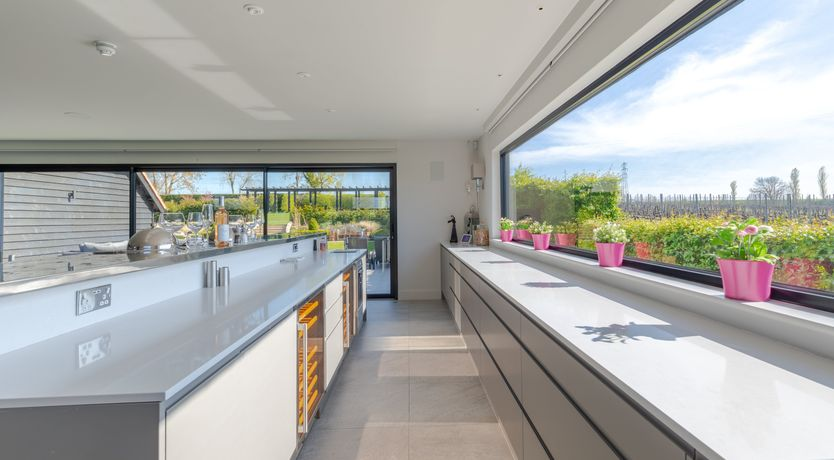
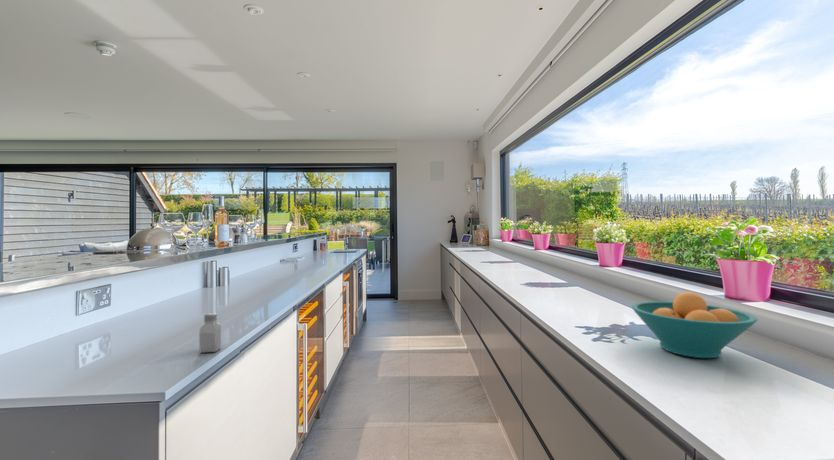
+ saltshaker (210, 331)
+ fruit bowl (689, 321)
